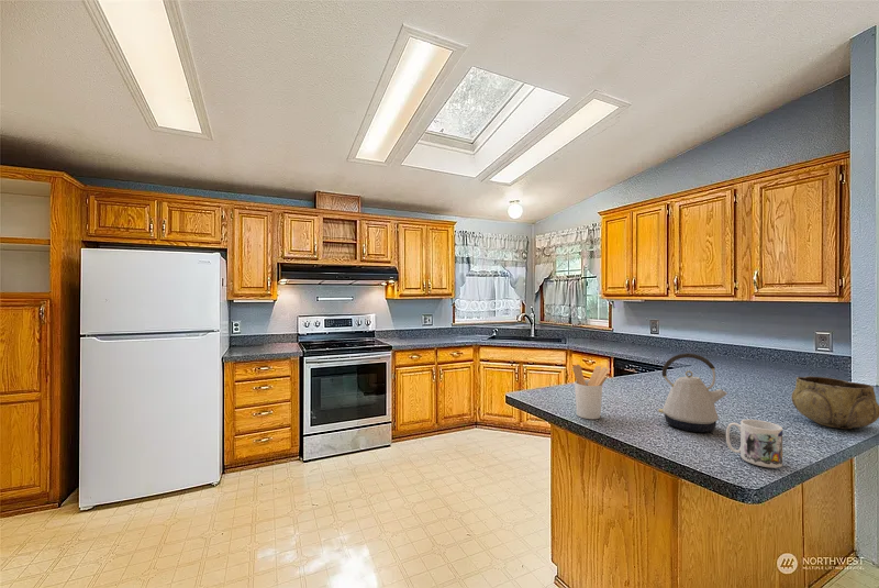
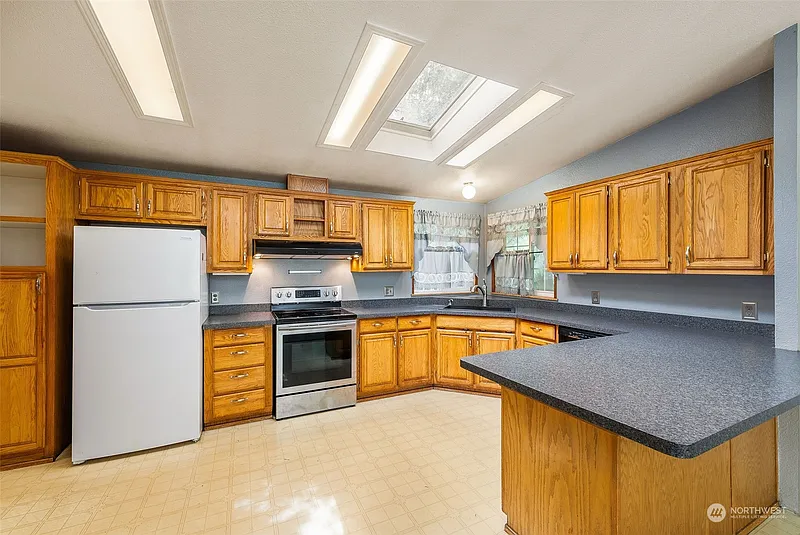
- decorative bowl (832, 402)
- utensil holder (592, 390)
- mug (753, 441)
- kettle (691, 389)
